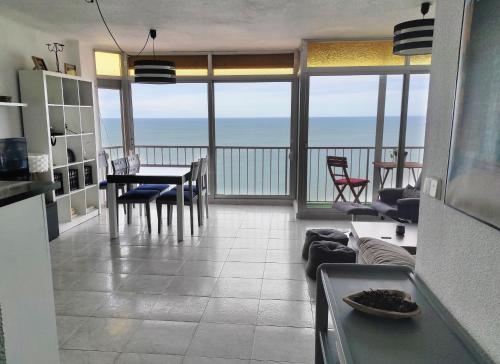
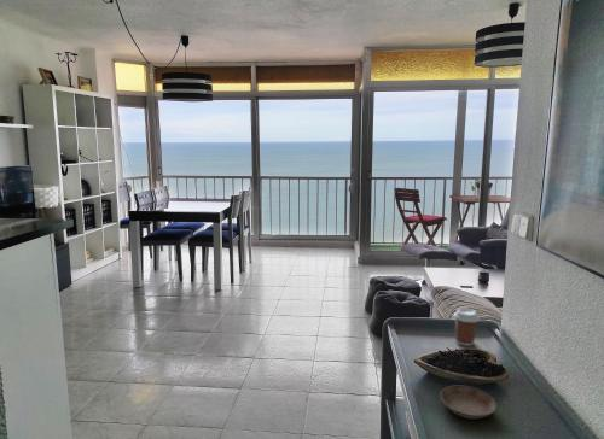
+ saucer (466, 403)
+ coffee cup (465, 326)
